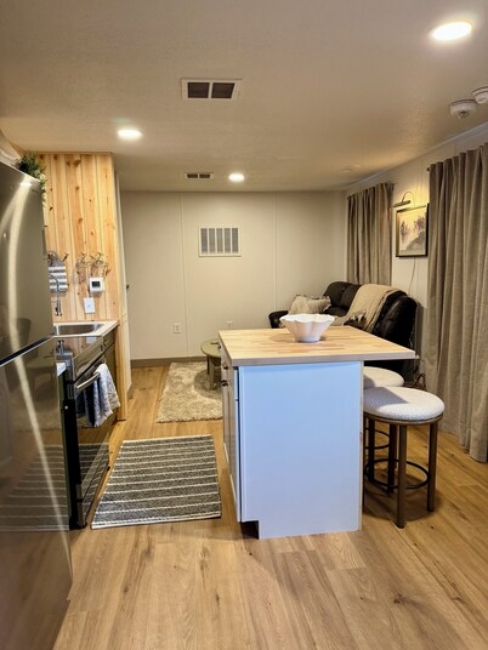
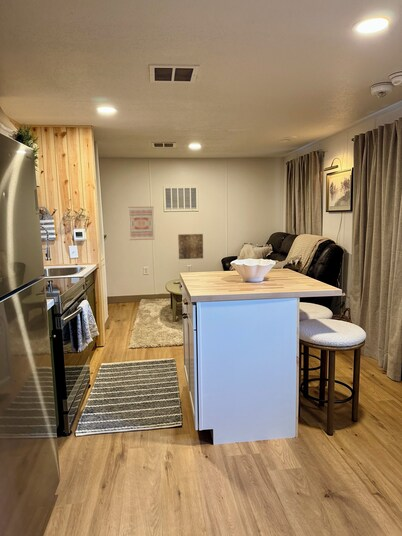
+ wall art (141, 223)
+ wall art (190, 246)
